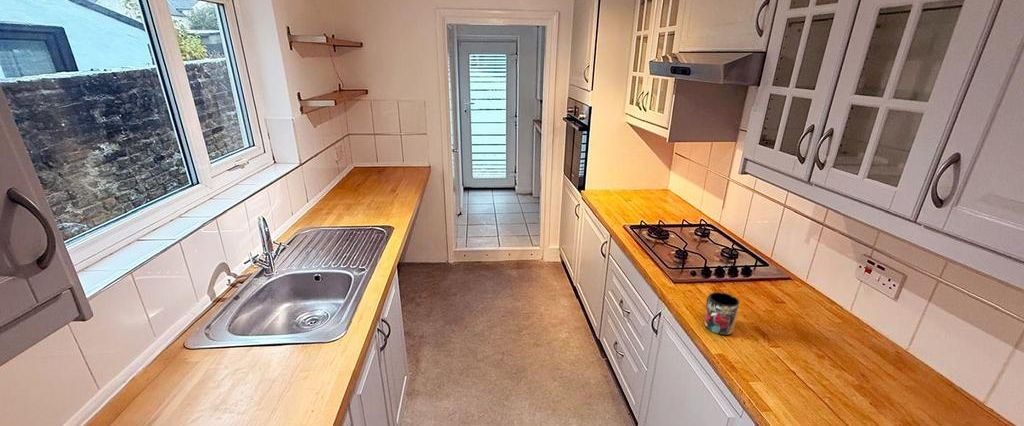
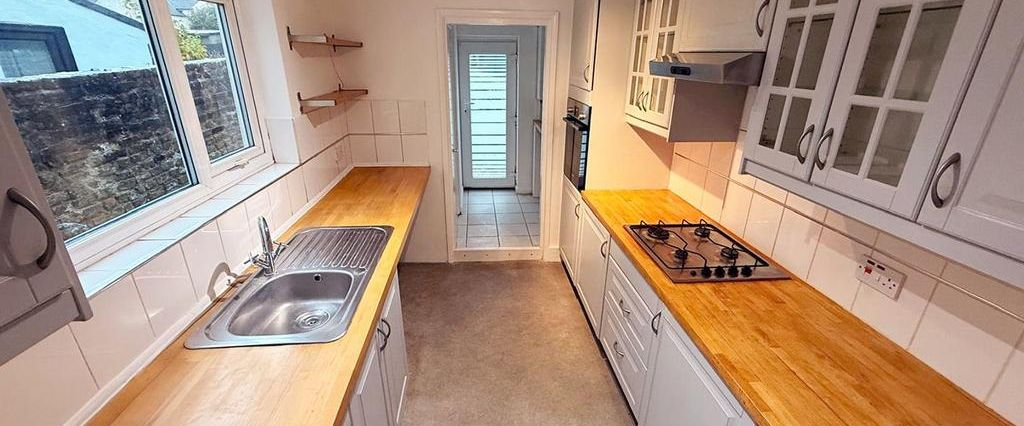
- mug (718, 309)
